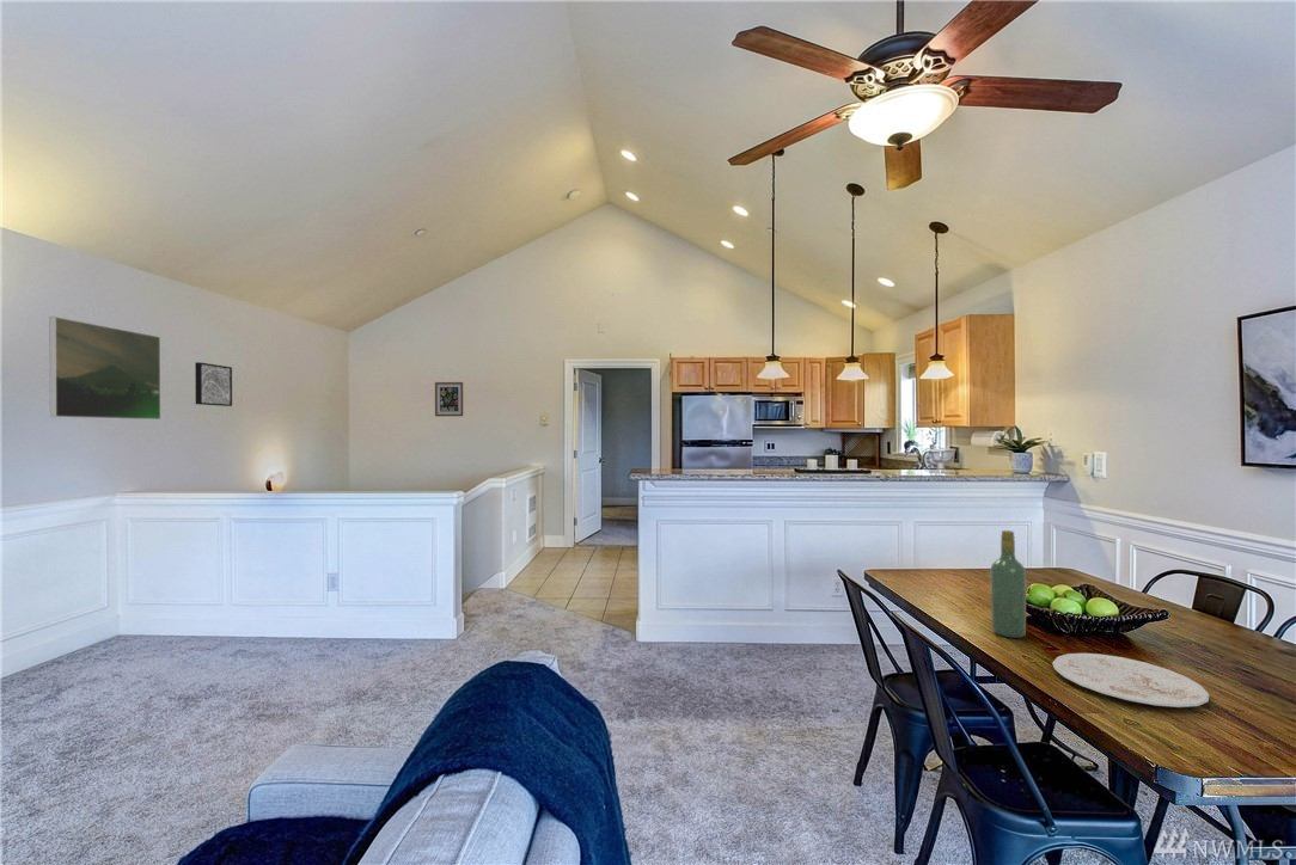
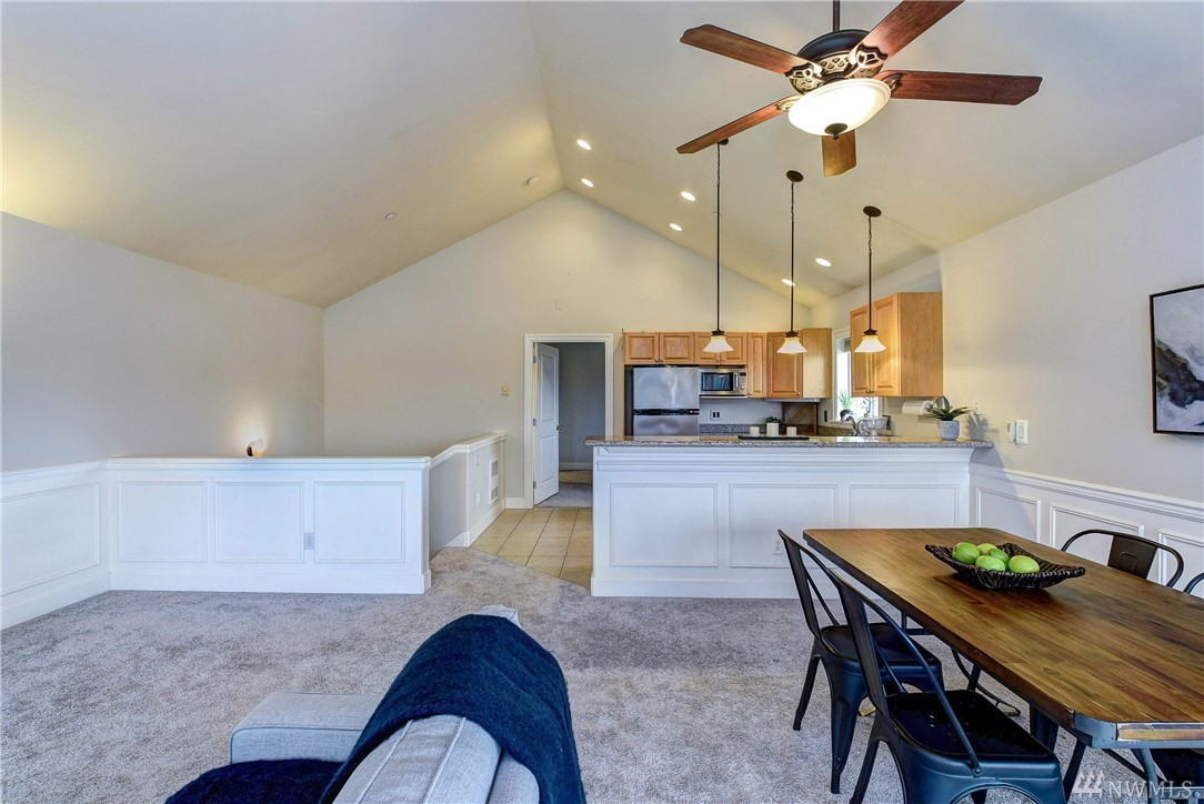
- wall art (214, 385)
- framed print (110, 373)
- wall art (448, 399)
- wine bottle (1008, 582)
- plate (1125, 679)
